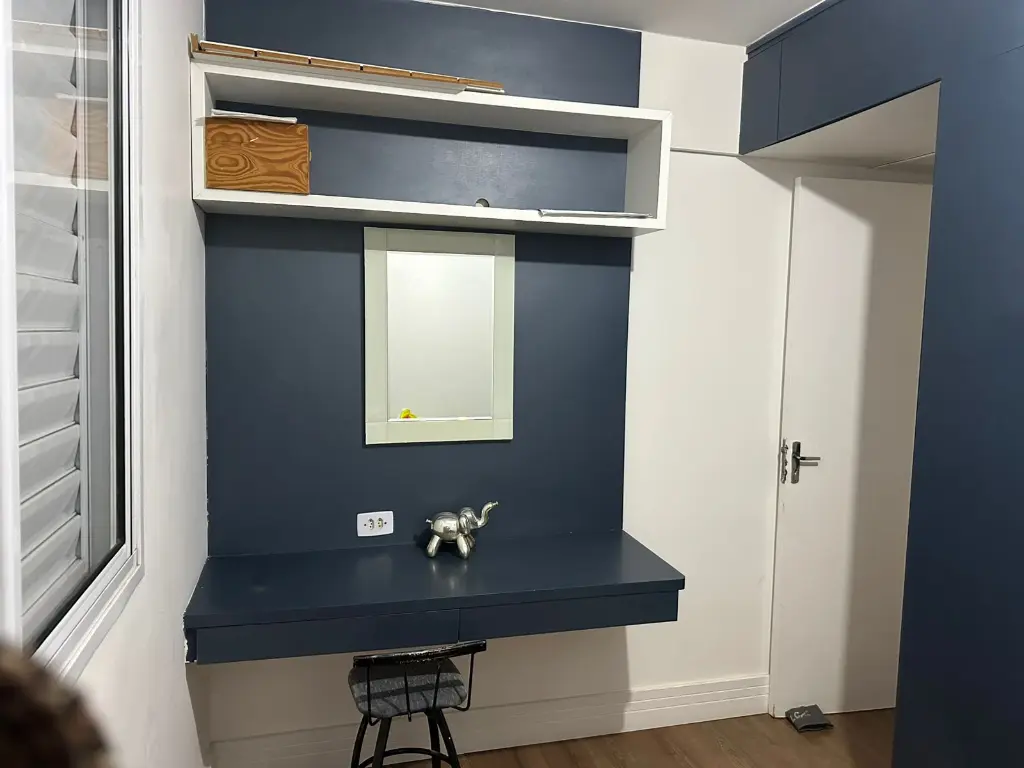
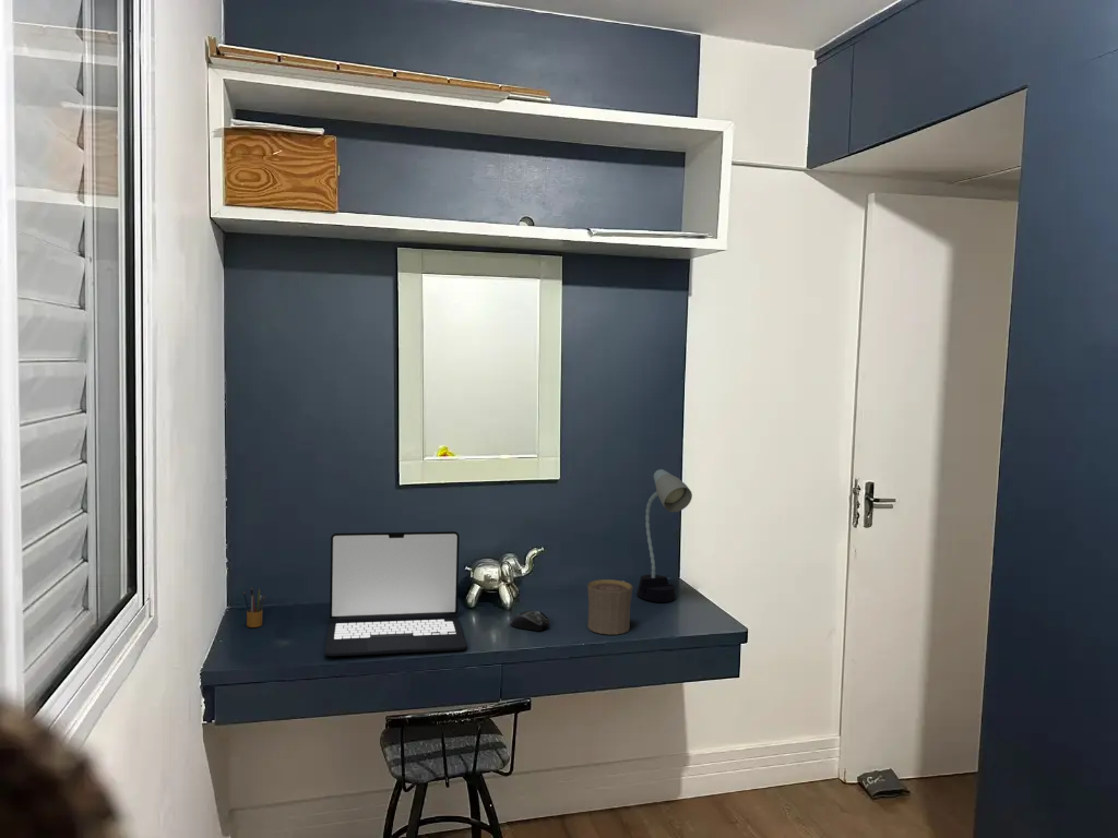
+ desk lamp (650, 534)
+ laptop (396, 589)
+ cup (609, 606)
+ pencil box (253, 607)
+ computer mouse (530, 619)
